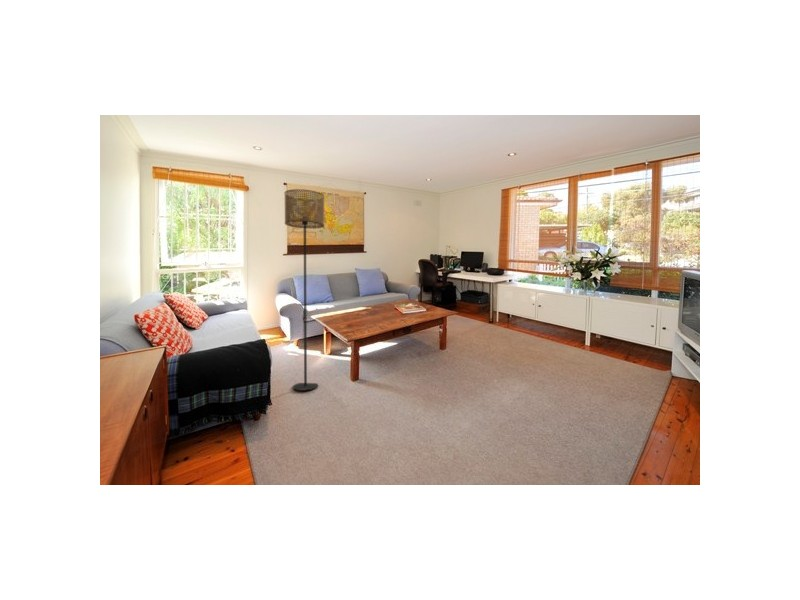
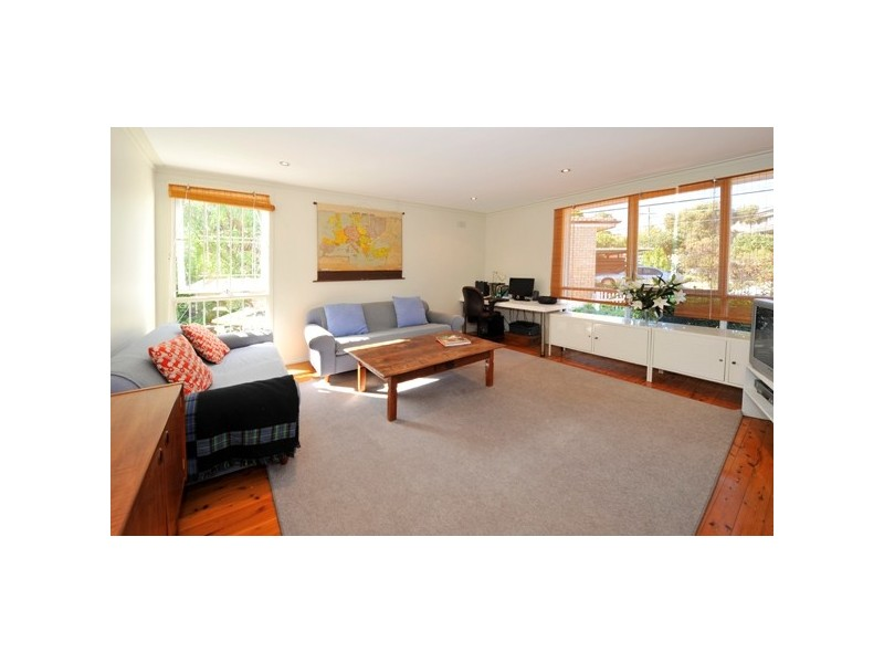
- floor lamp (305, 292)
